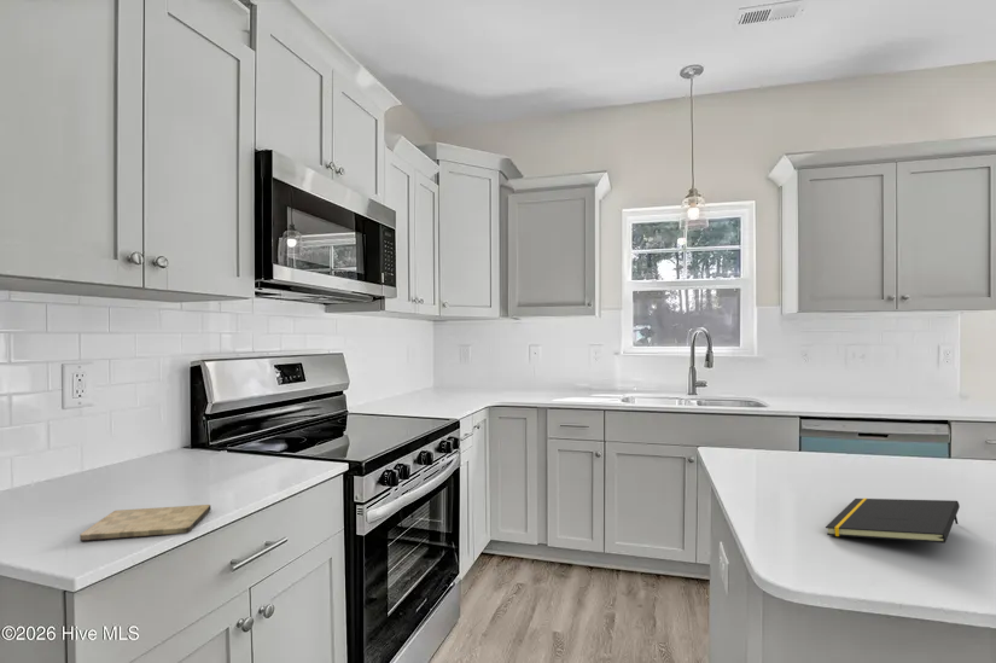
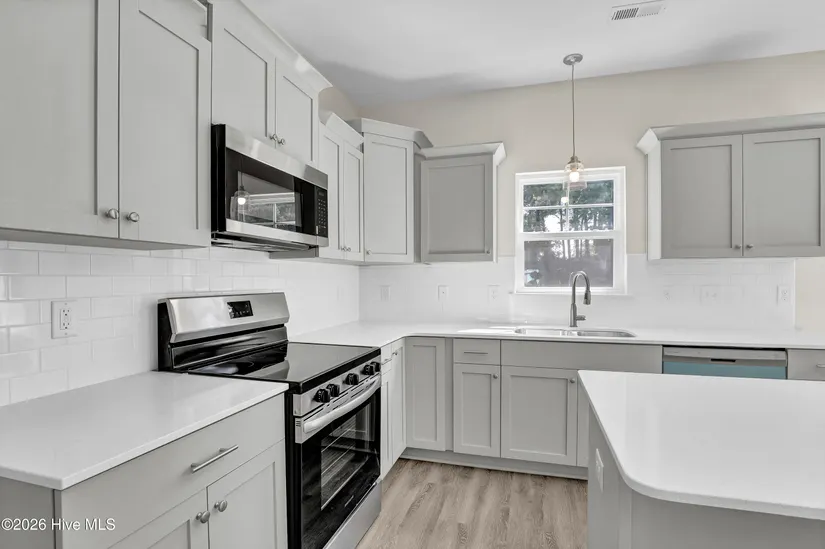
- cutting board (150, 520)
- notepad (893, 517)
